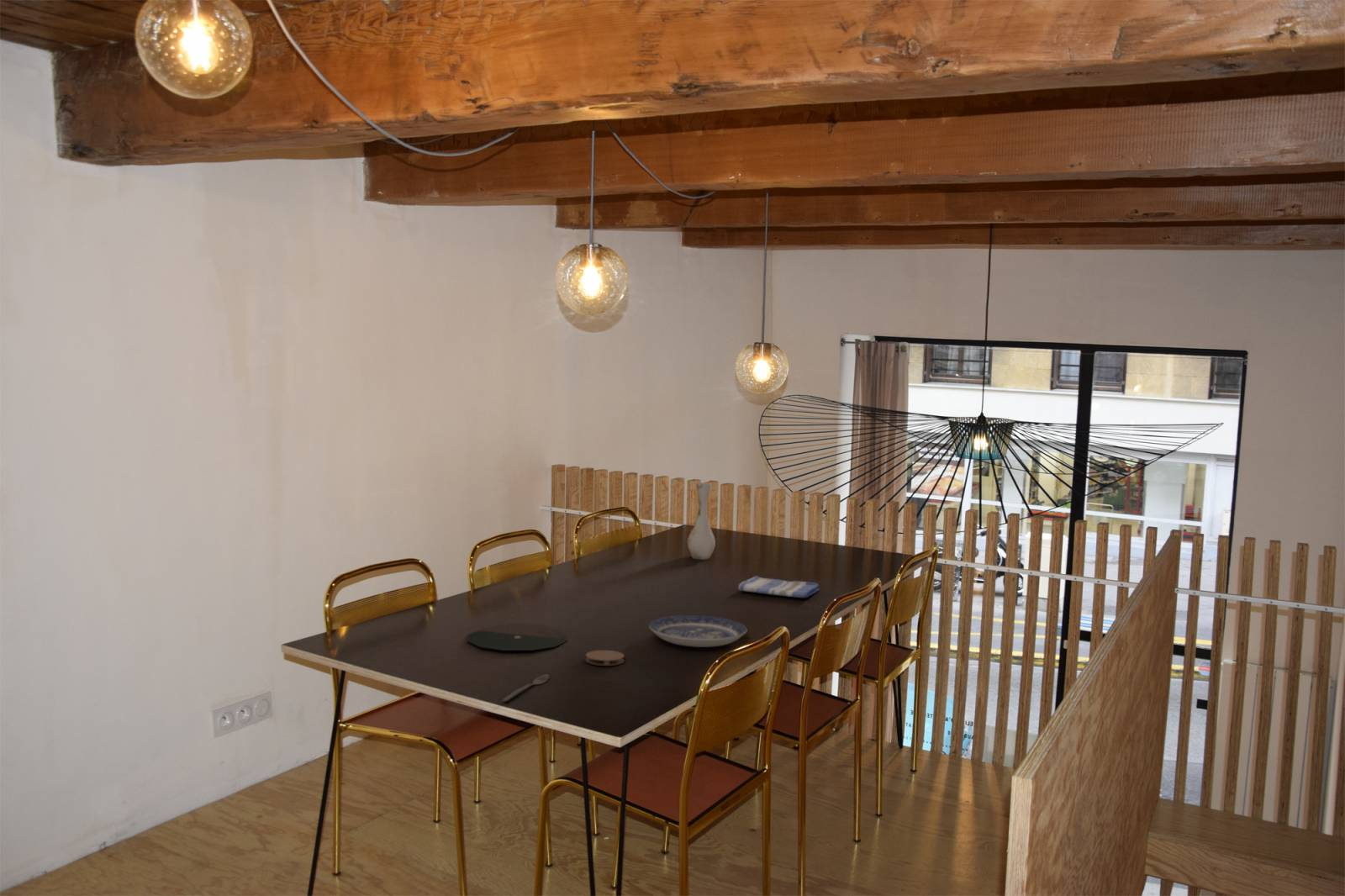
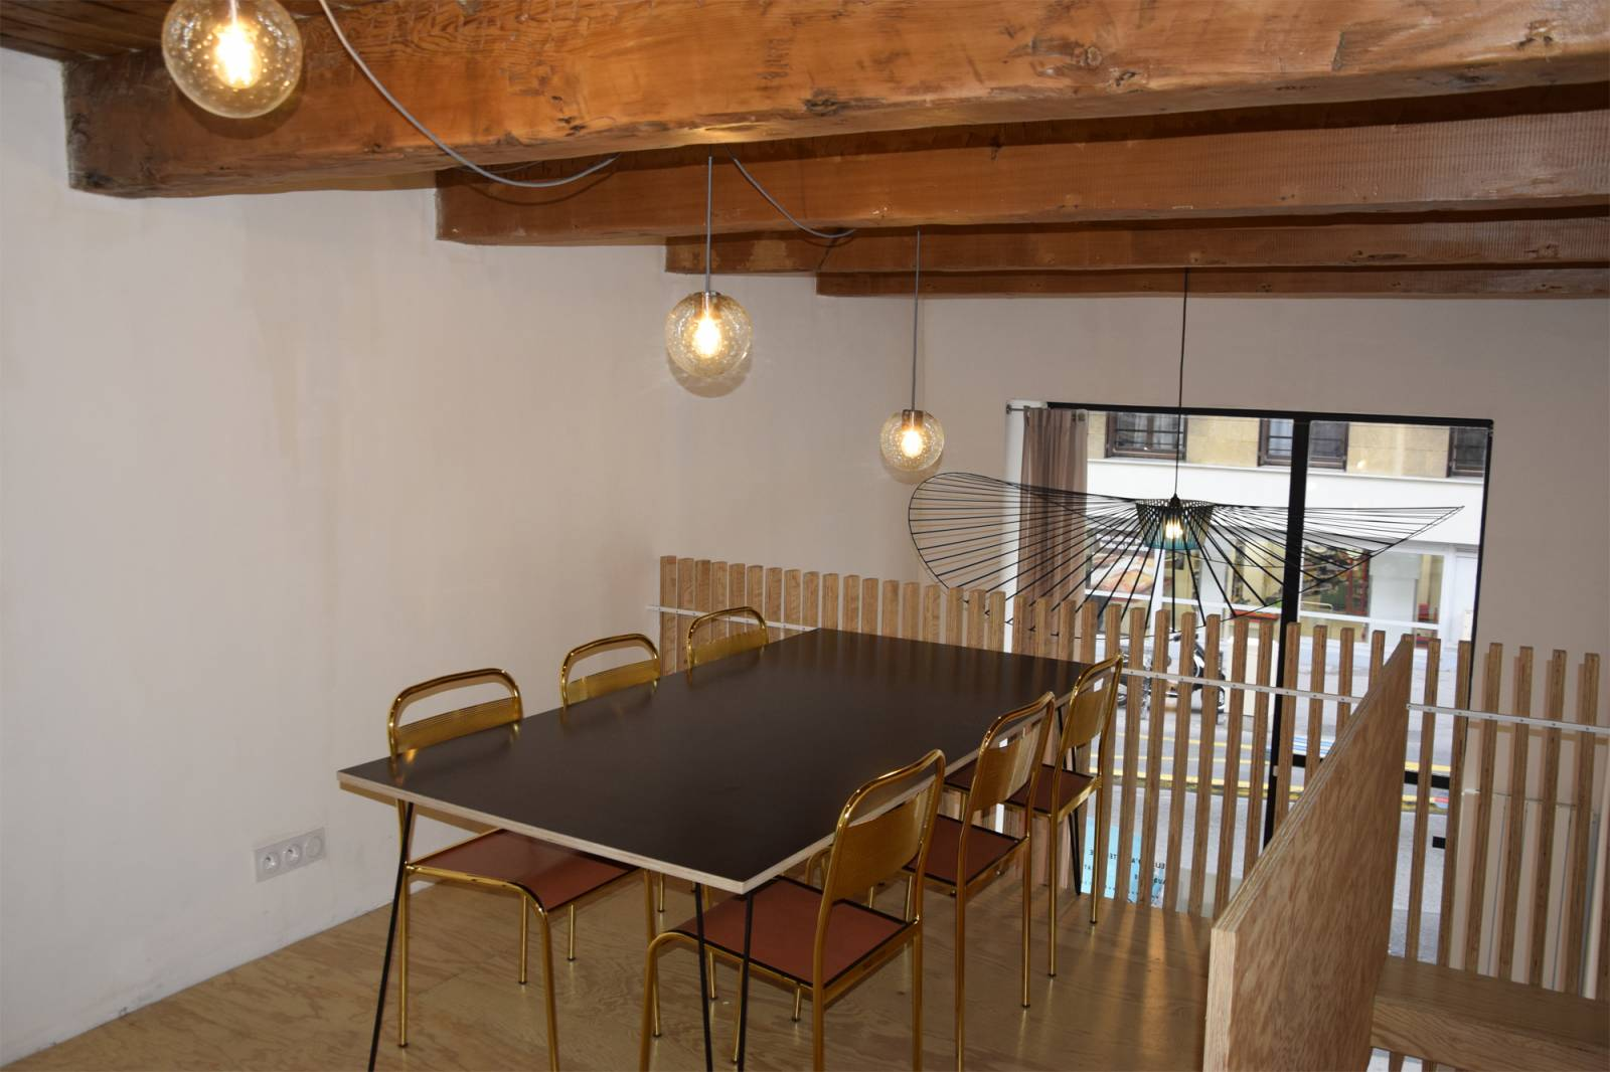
- coaster (604, 657)
- vase (702, 520)
- plate (517, 637)
- spoon (526, 687)
- dish towel (778, 587)
- plate (697, 633)
